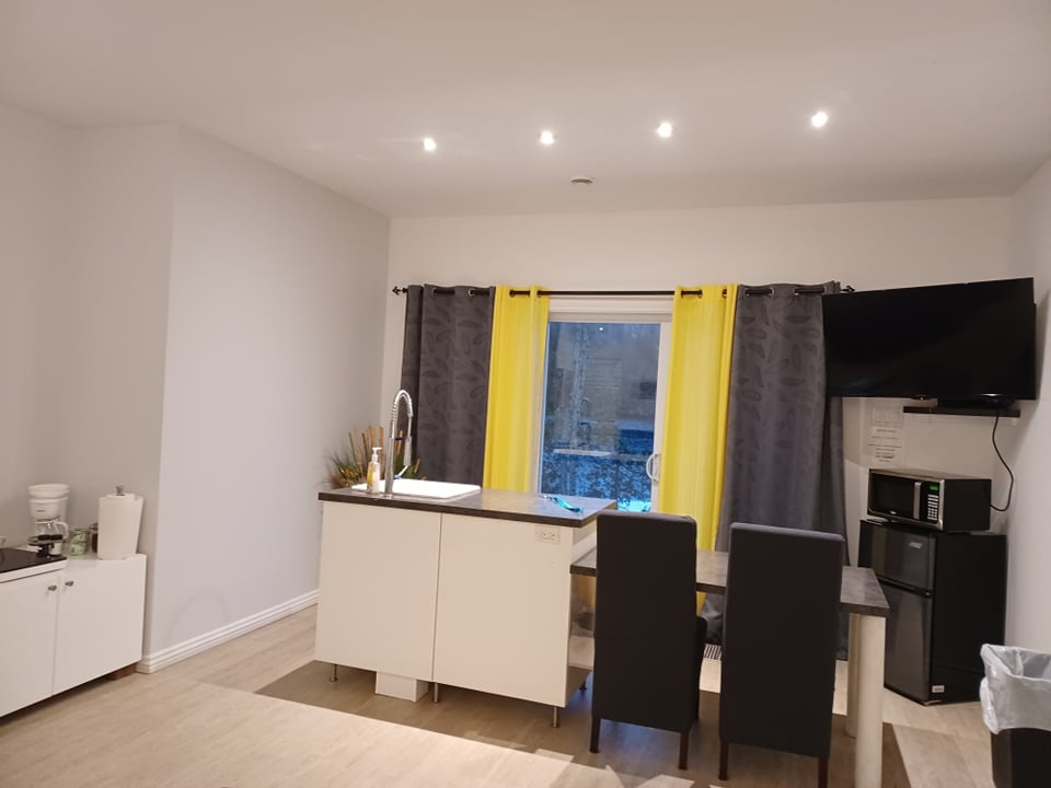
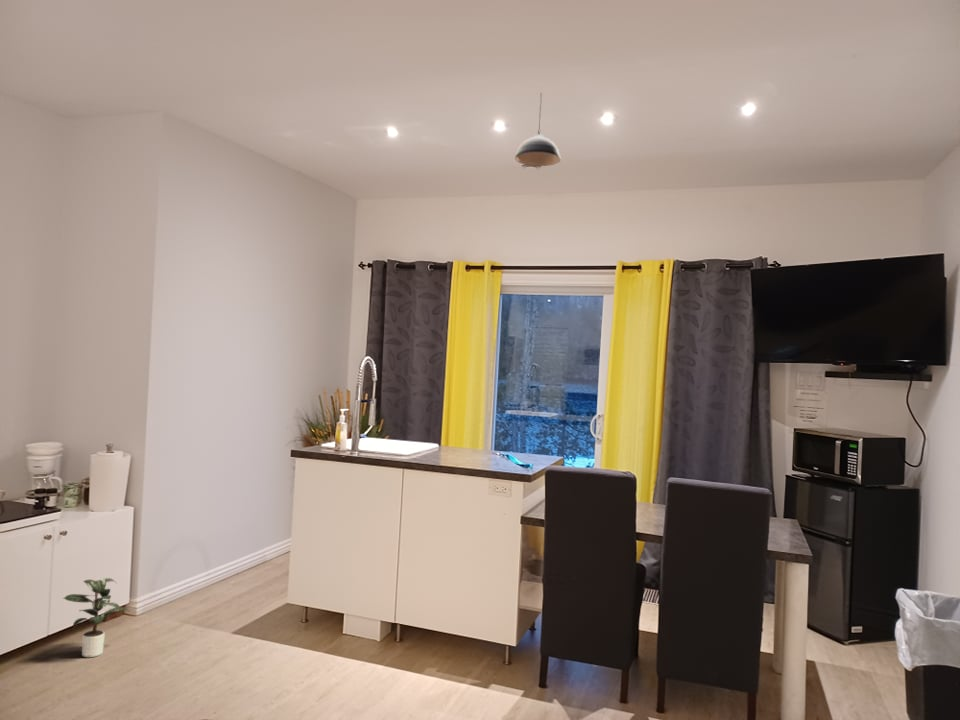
+ pendant light (539, 126)
+ potted plant (97, 612)
